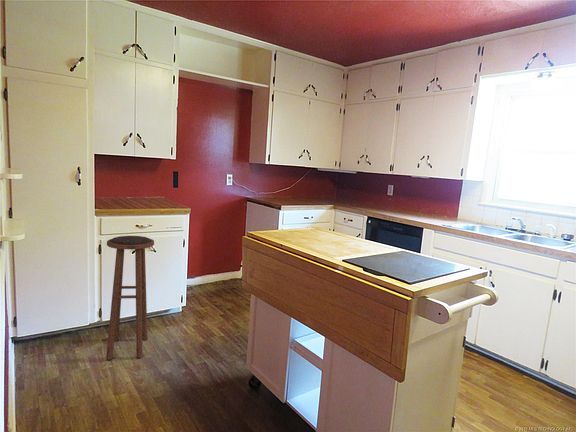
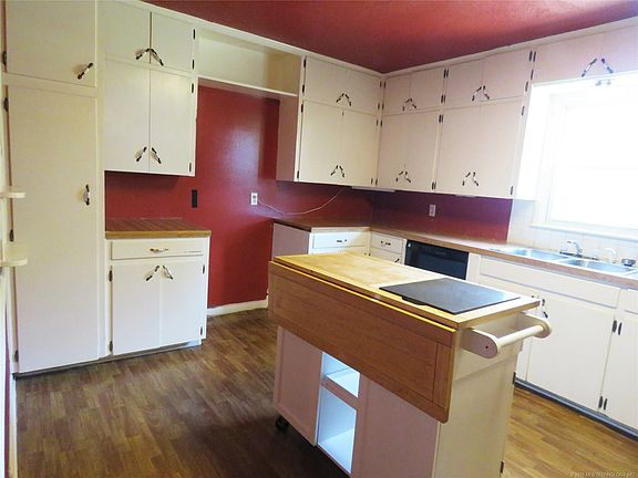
- stool (129, 295)
